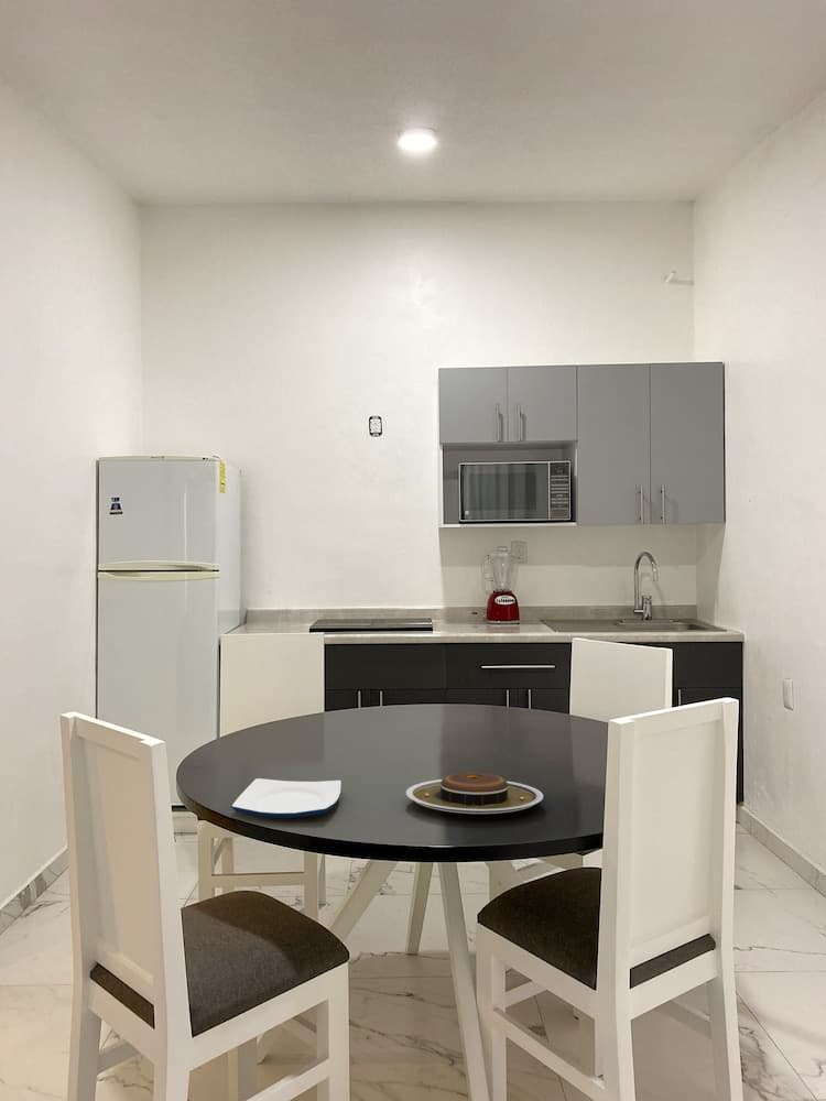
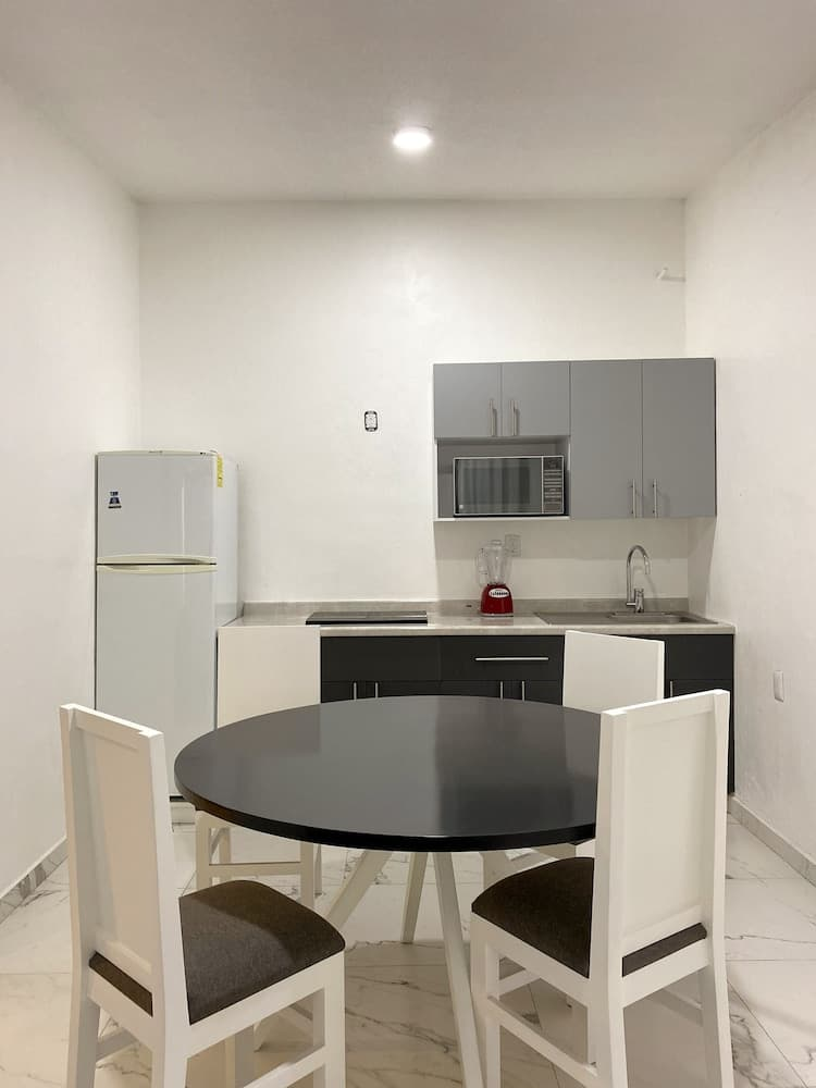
- plate (474, 791)
- plate (289, 798)
